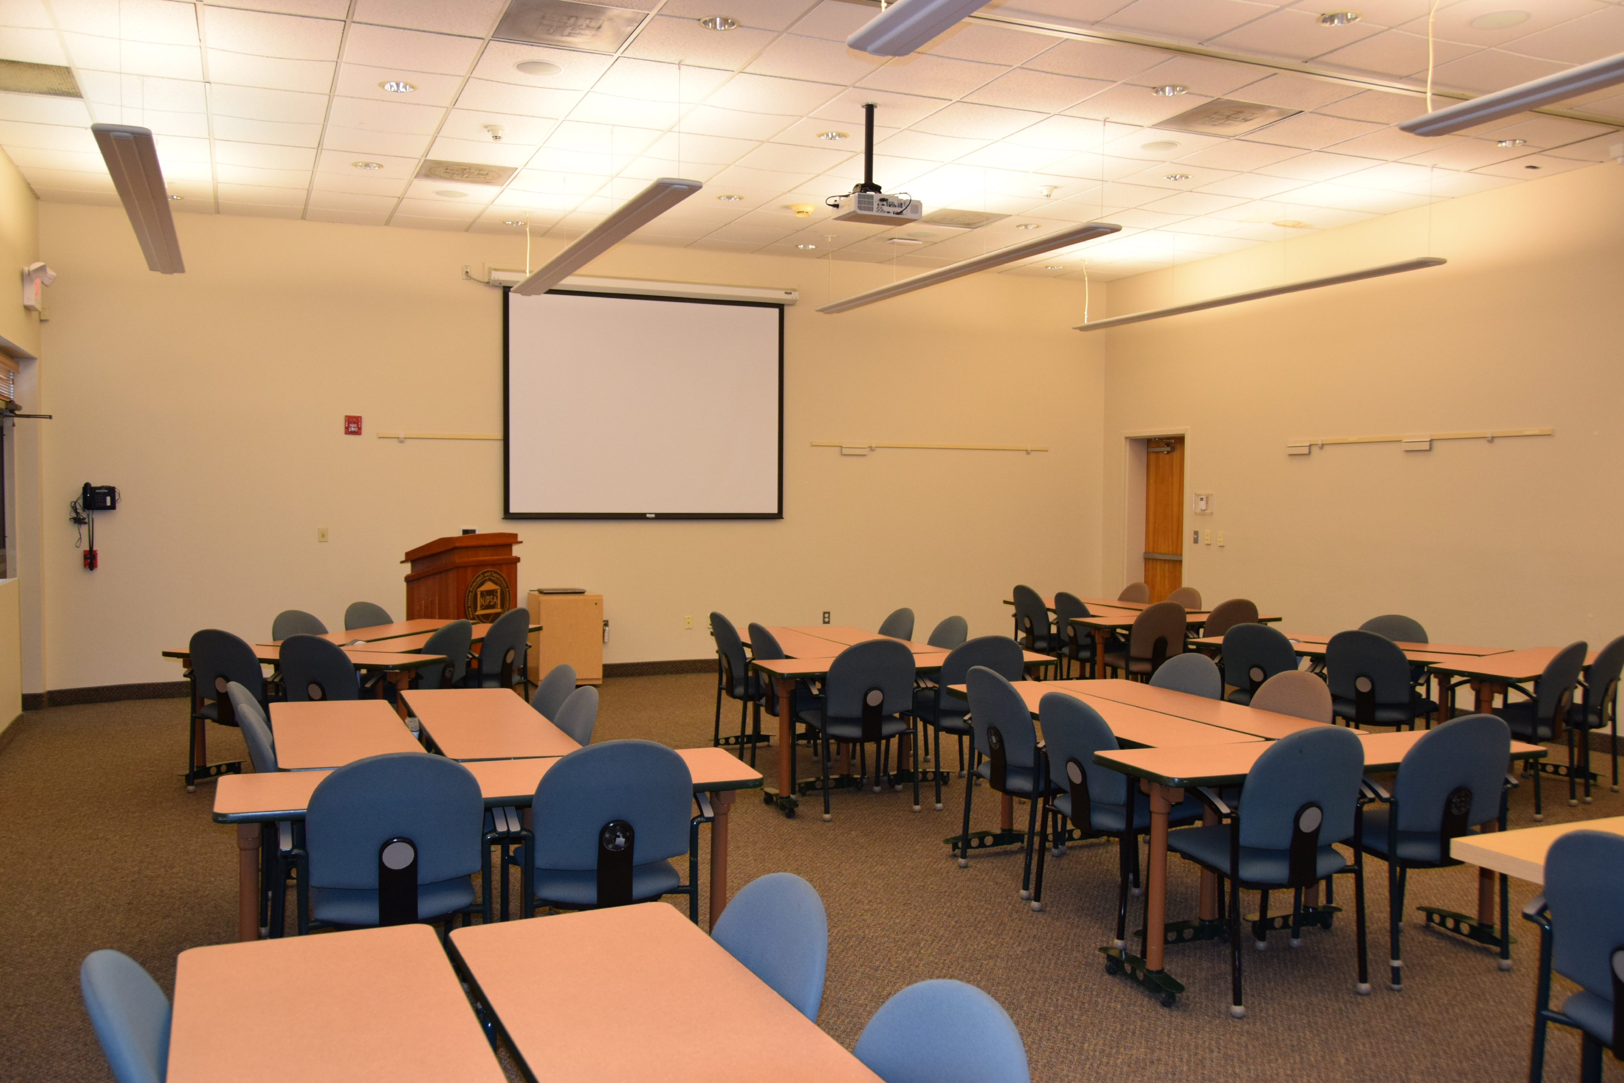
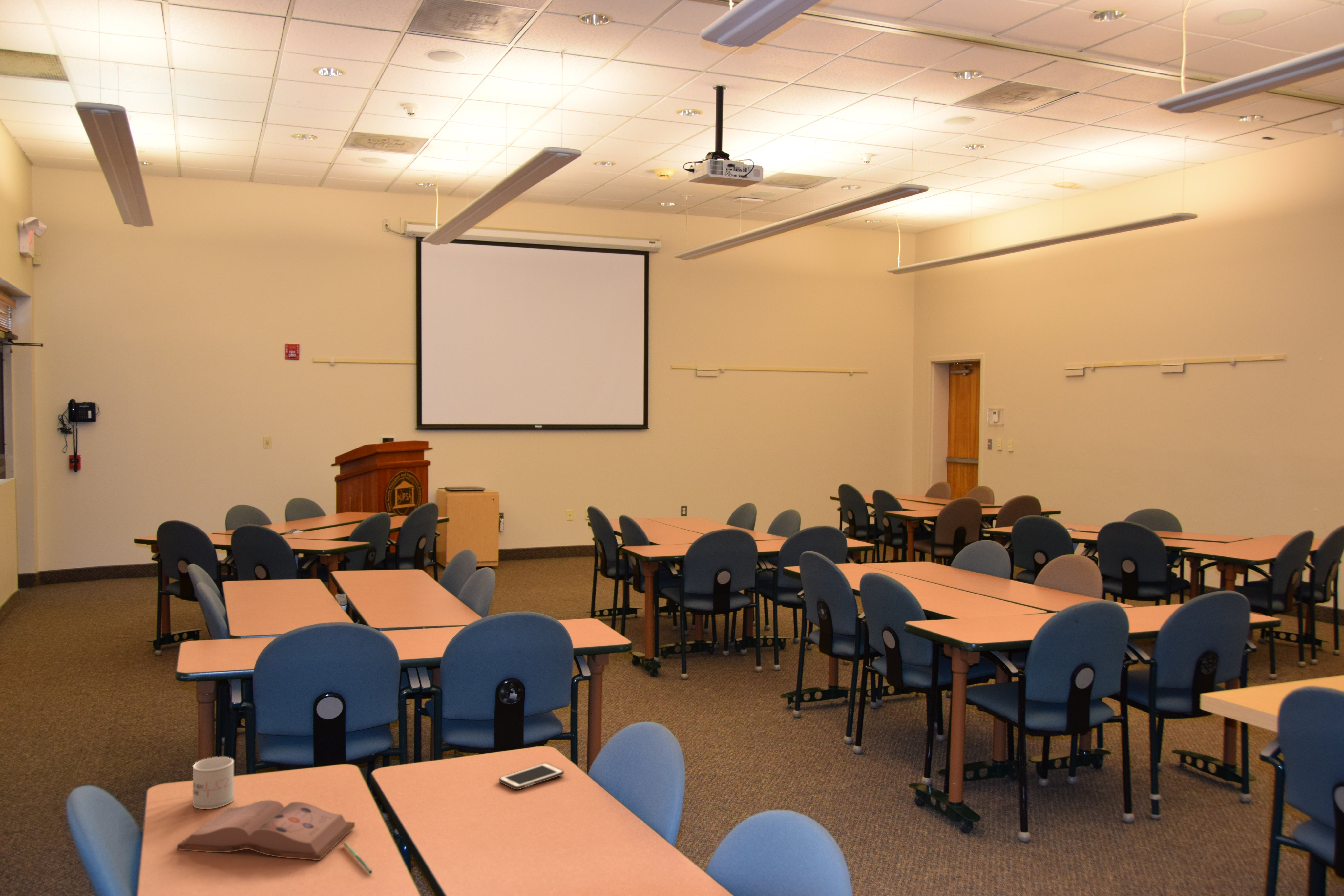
+ mug (211, 780)
+ hardback book (268, 826)
+ pen (357, 857)
+ cell phone (532, 776)
